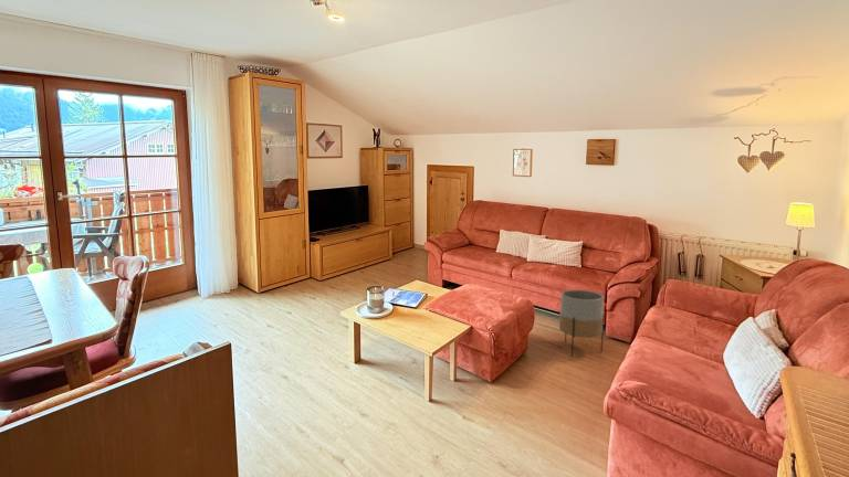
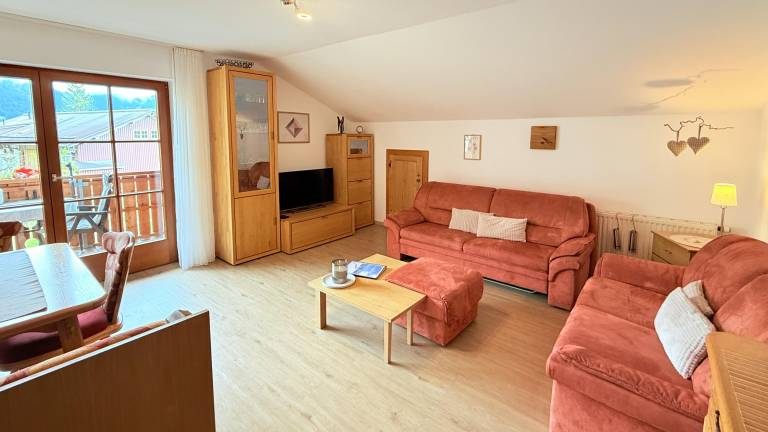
- planter (580, 322)
